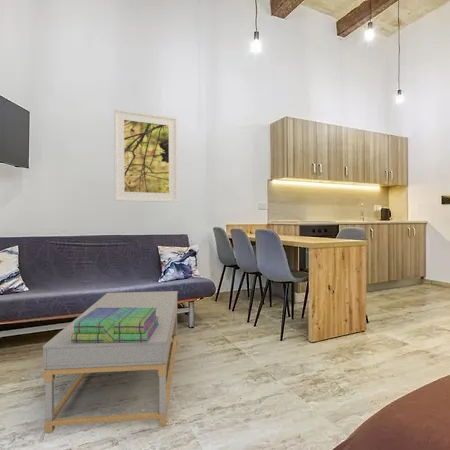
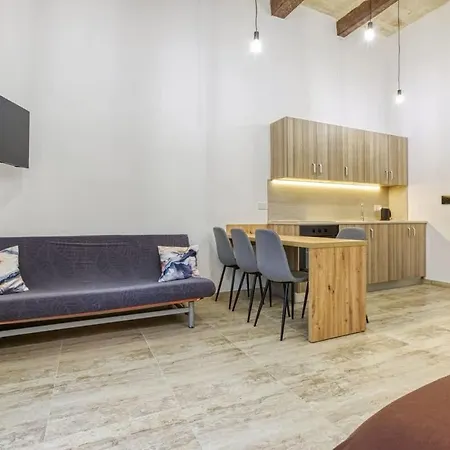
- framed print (147, 157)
- coffee table (128, 342)
- stack of books (118, 323)
